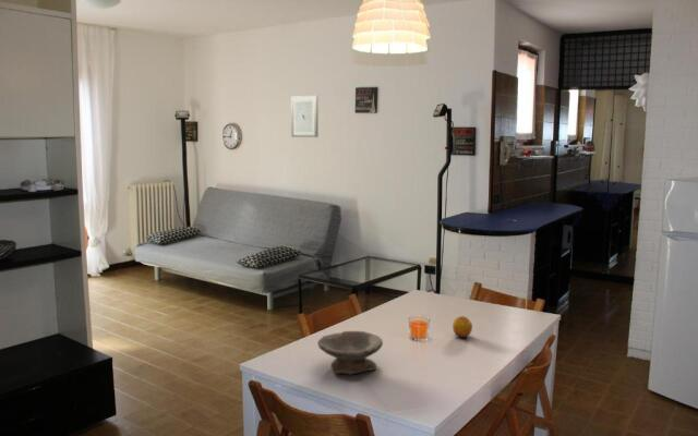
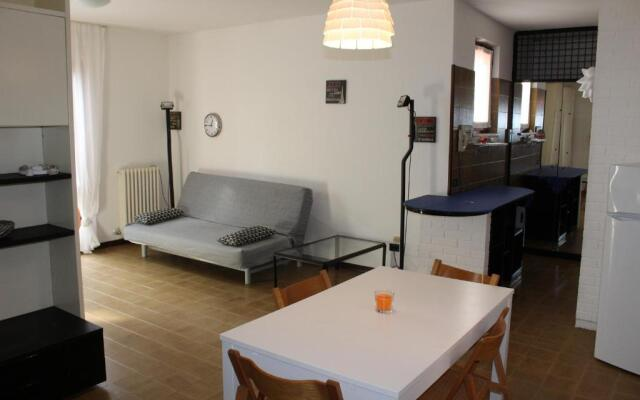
- wall art (304, 117)
- fruit (461, 326)
- bowl (350, 354)
